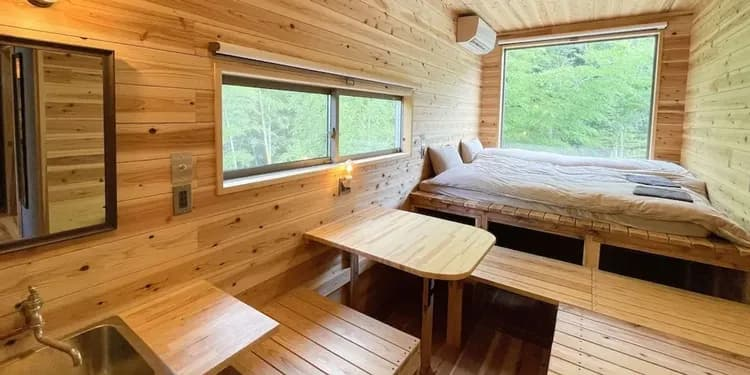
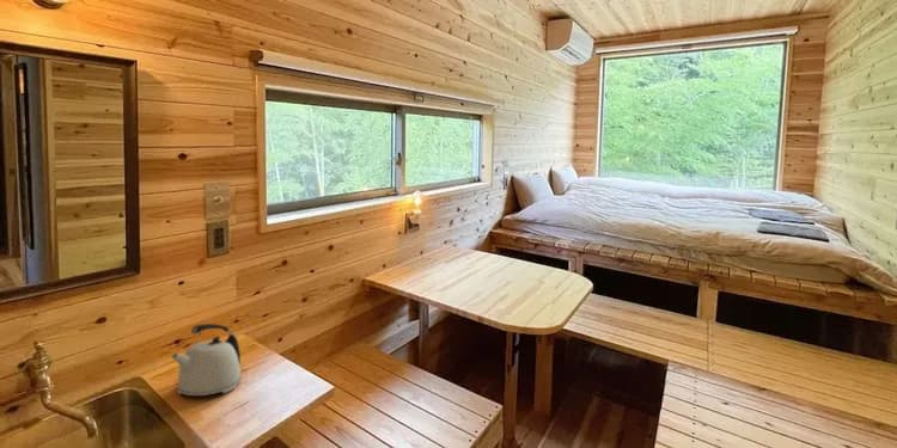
+ kettle (207, 354)
